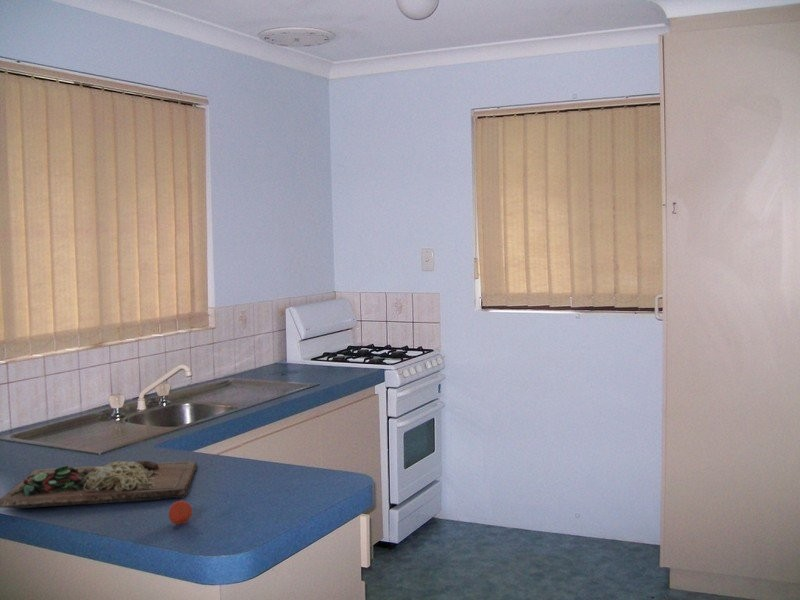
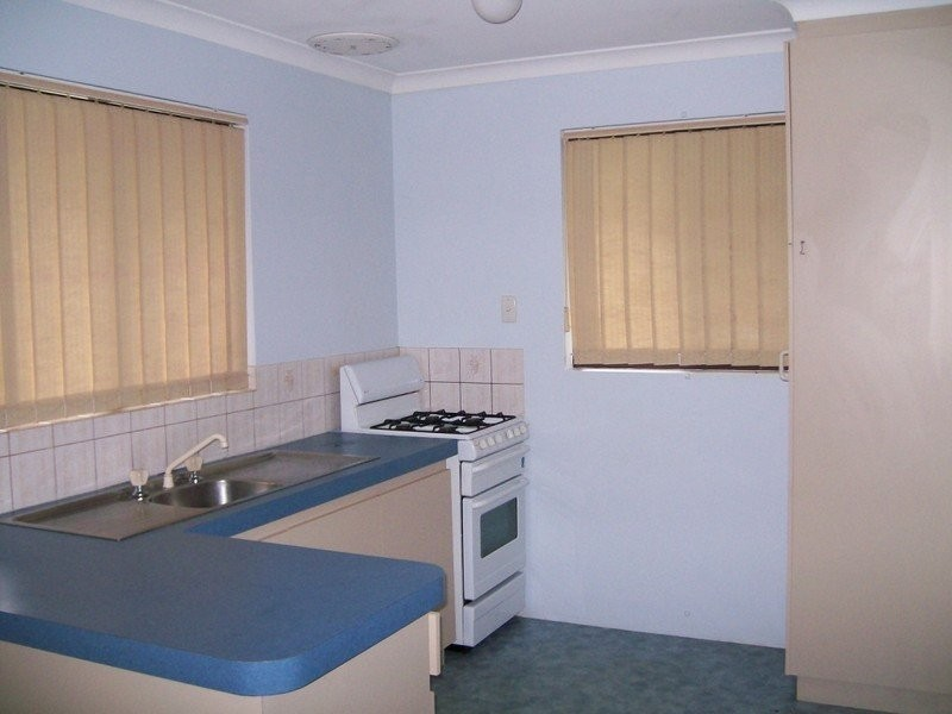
- cutting board (104, 473)
- fruit (180, 512)
